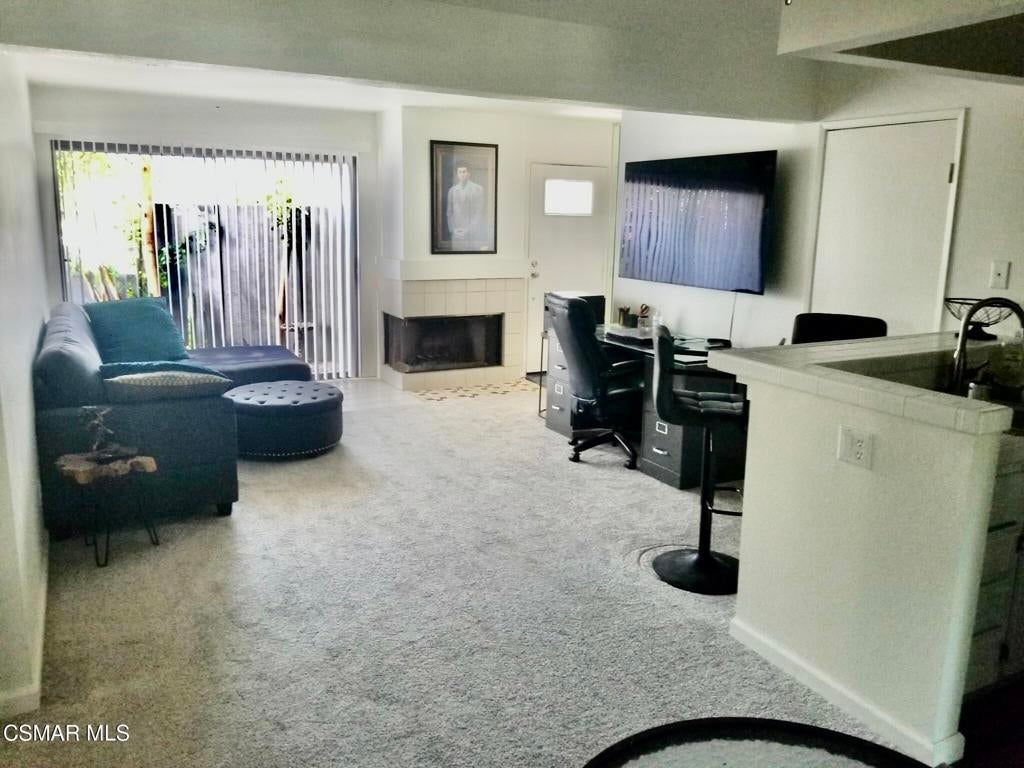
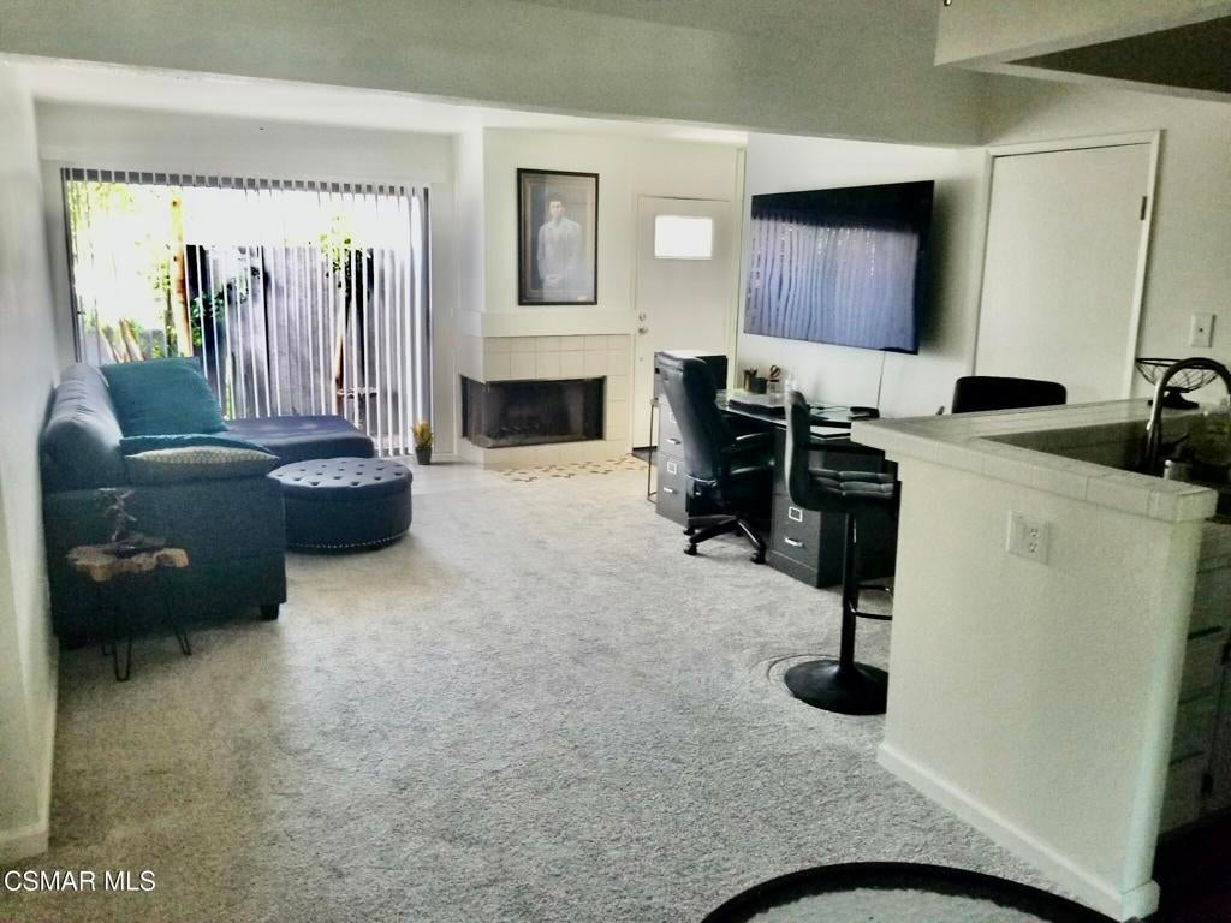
+ potted plant (424, 440)
